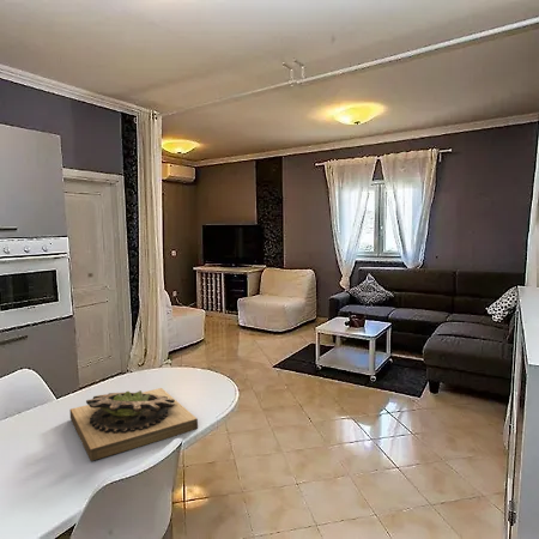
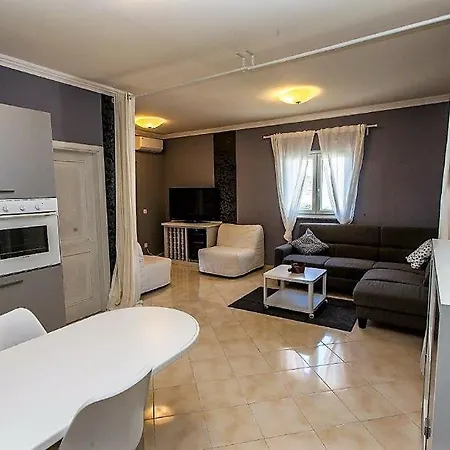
- succulent planter (132, 406)
